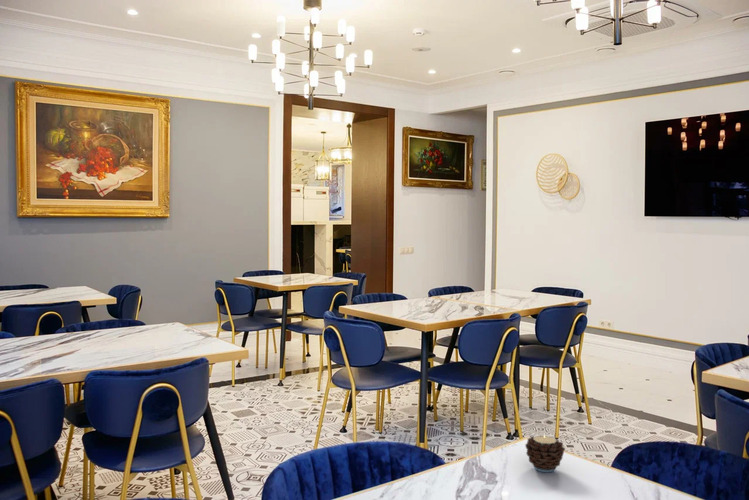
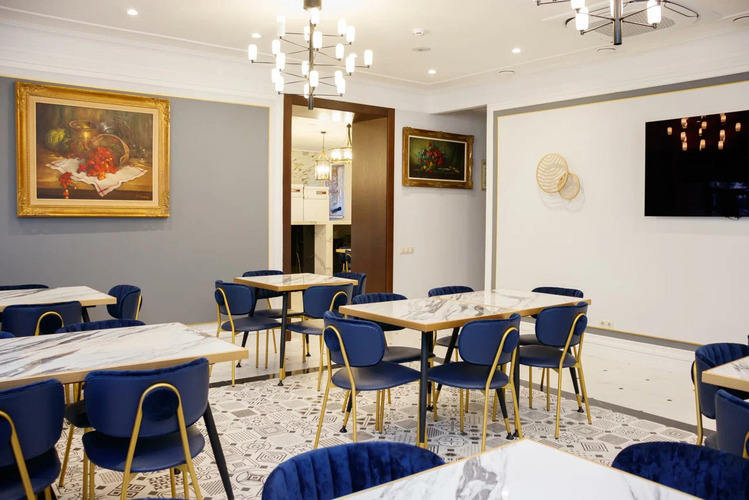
- candle (544, 450)
